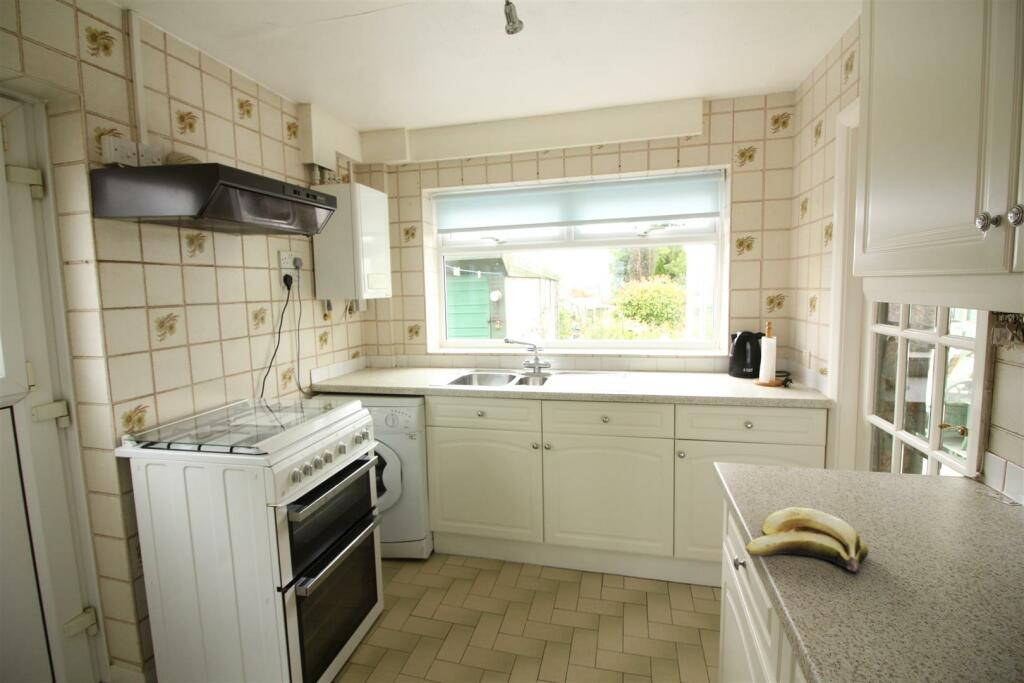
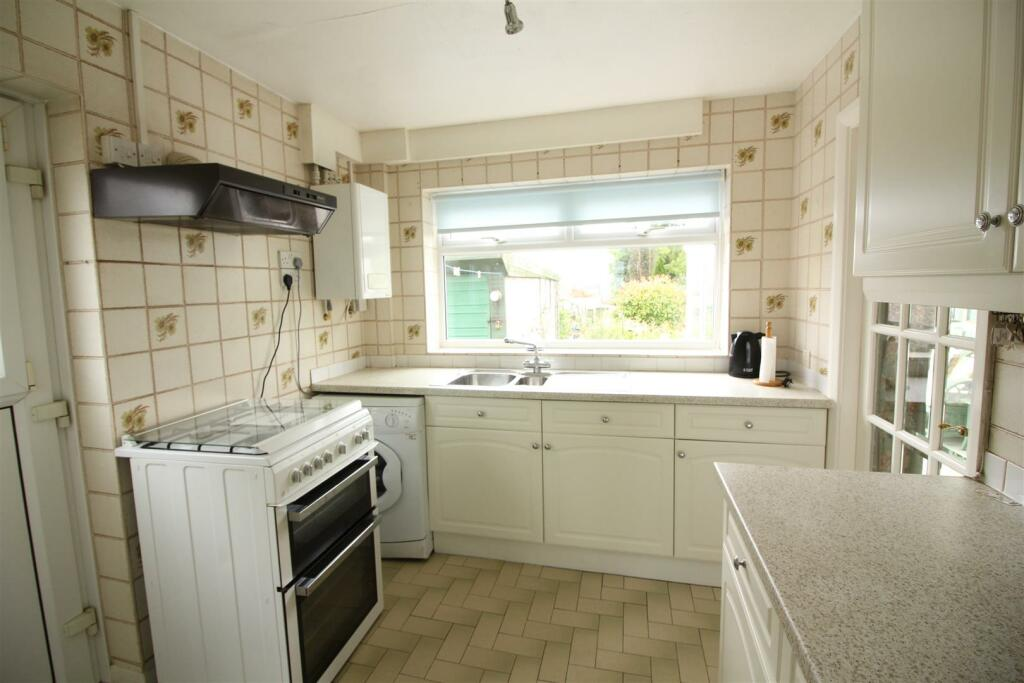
- banana (809, 537)
